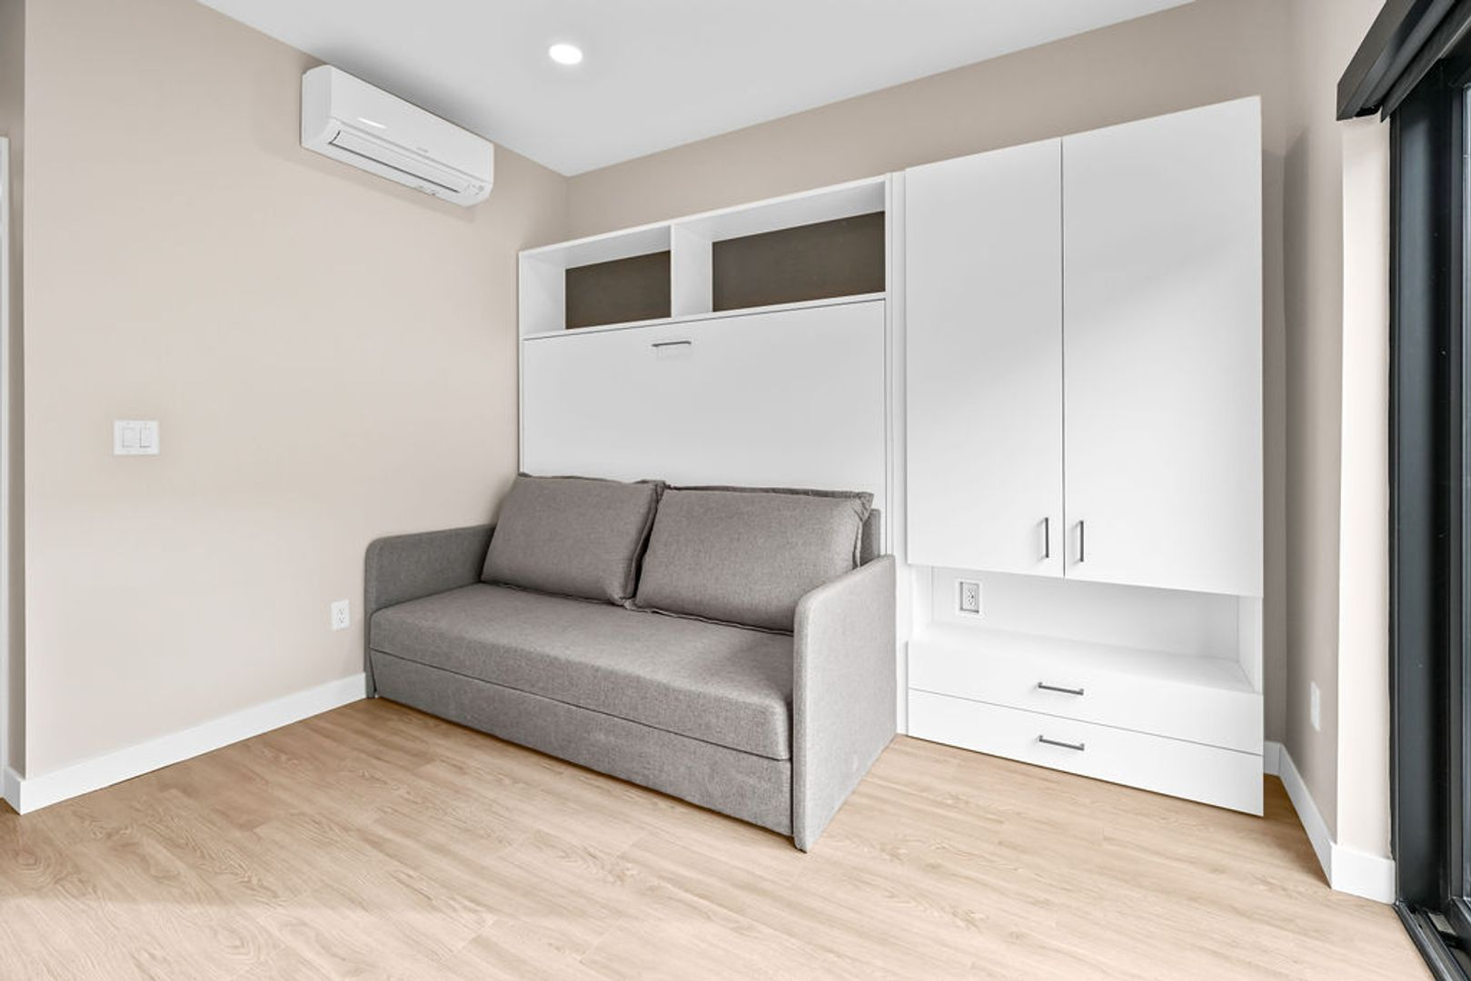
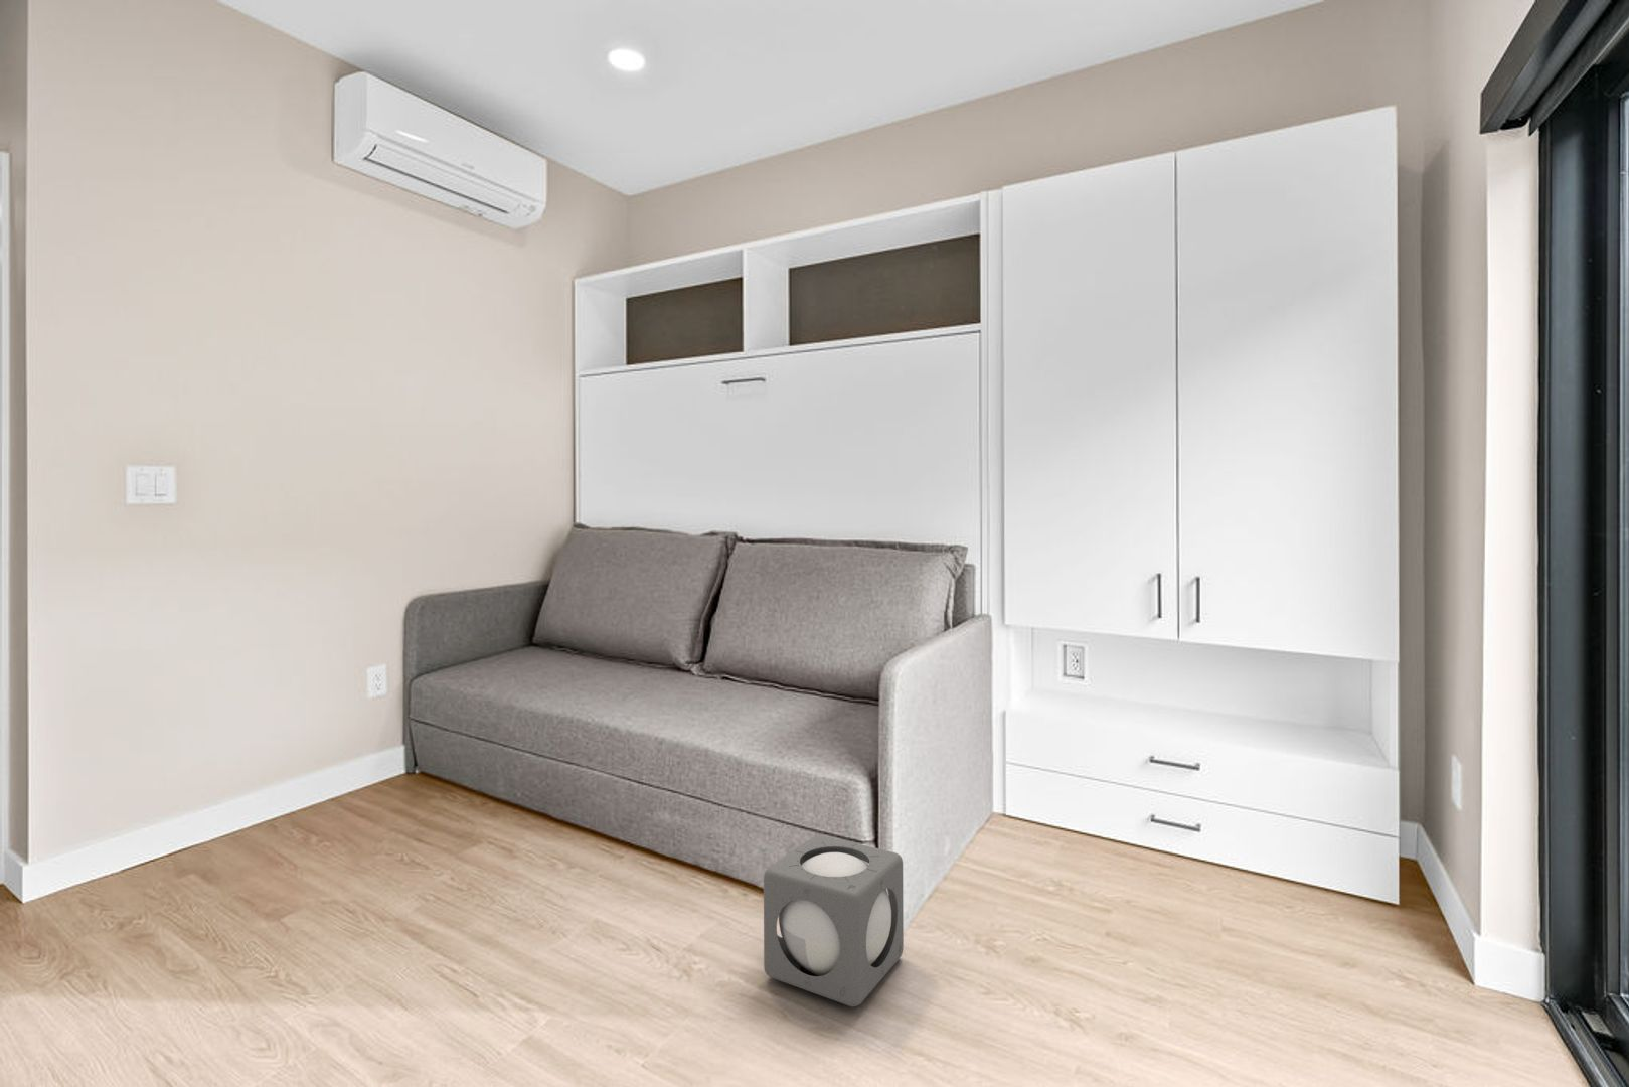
+ speaker (835, 912)
